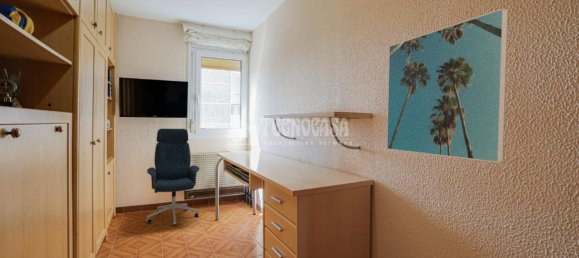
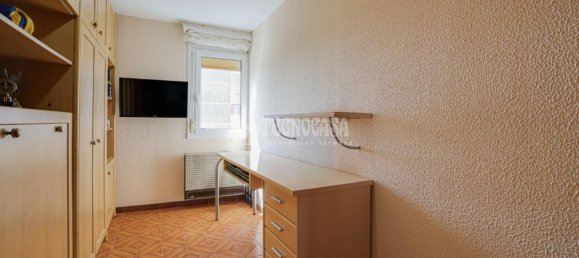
- office chair (173, 172)
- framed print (435, 93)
